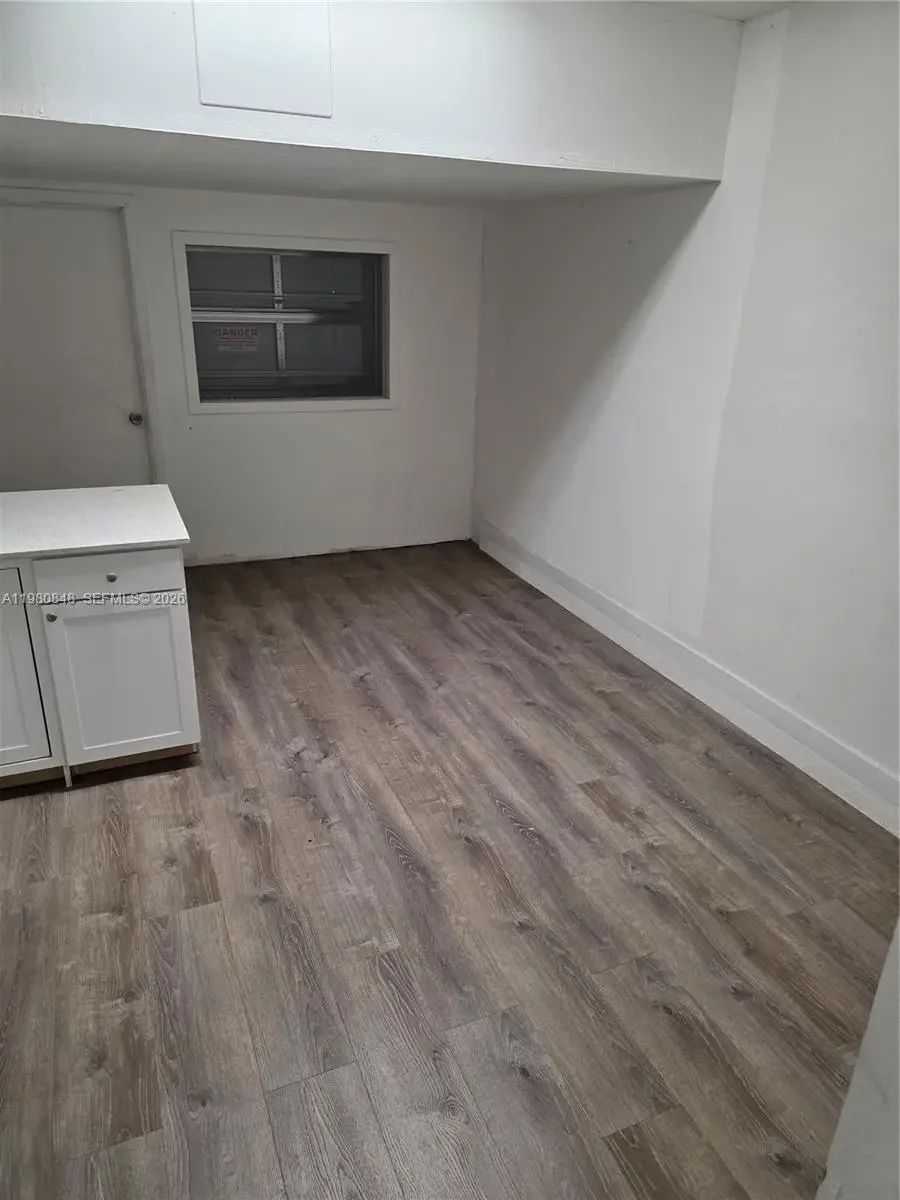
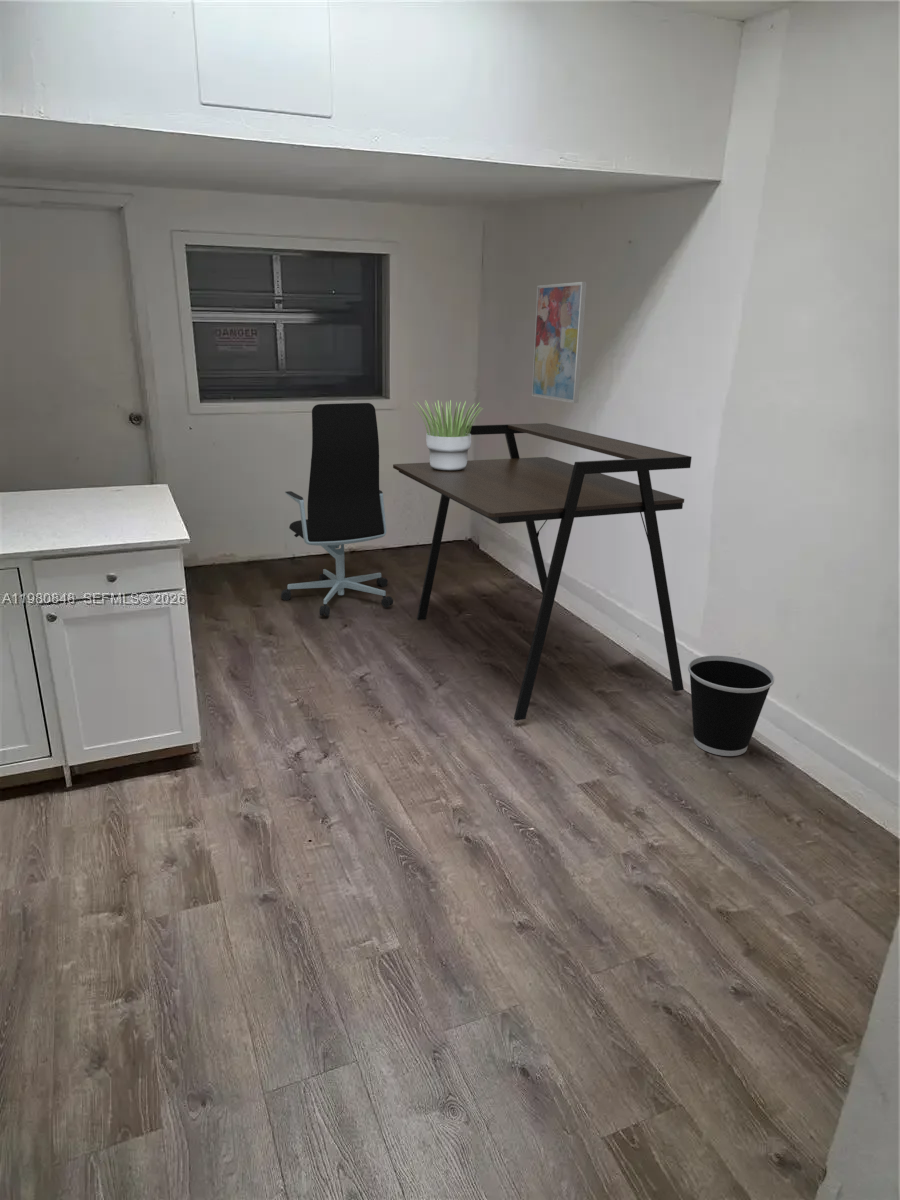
+ office chair (336, 502)
+ potted plant (449, 435)
+ wastebasket (725, 707)
+ wall art (557, 343)
+ desk (532, 550)
